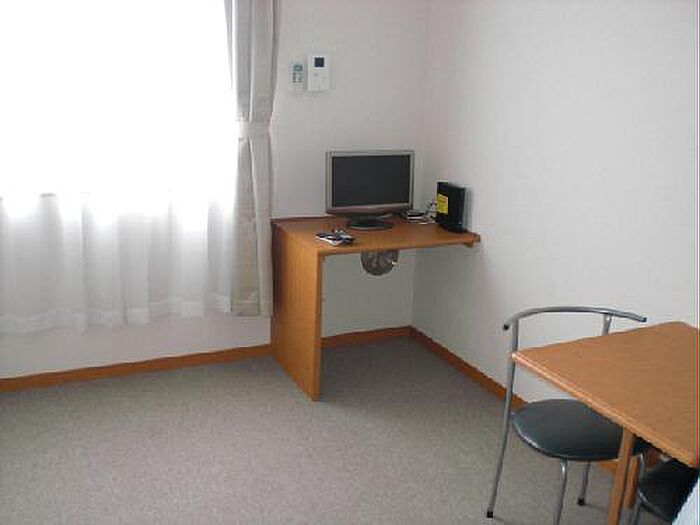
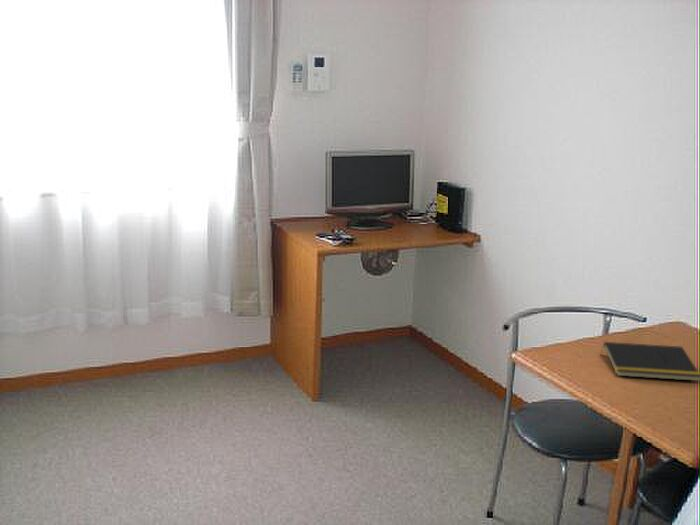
+ notepad (650, 360)
